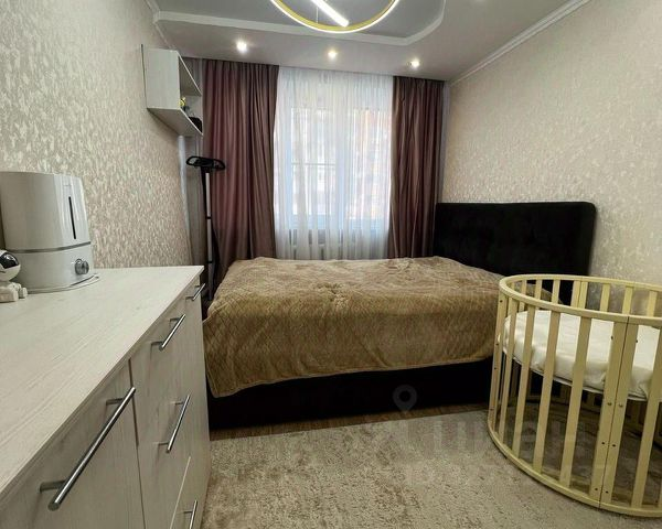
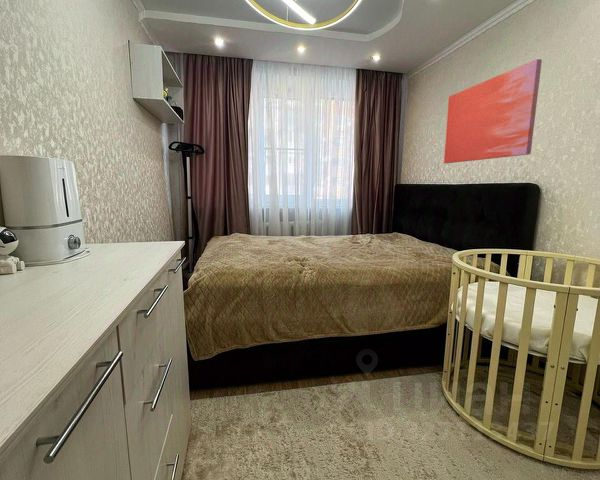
+ wall art (483, 121)
